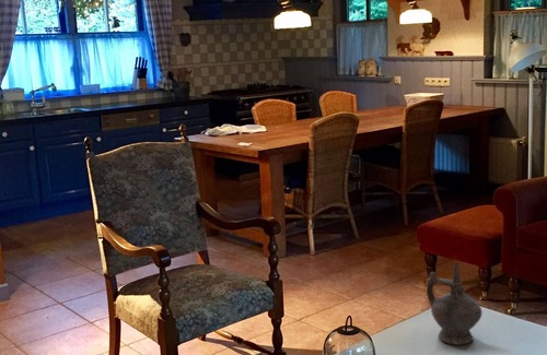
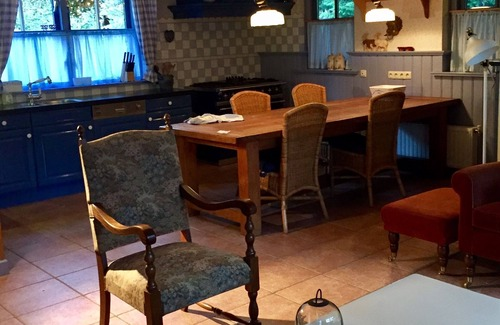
- ceremonial vessel (453, 300)
